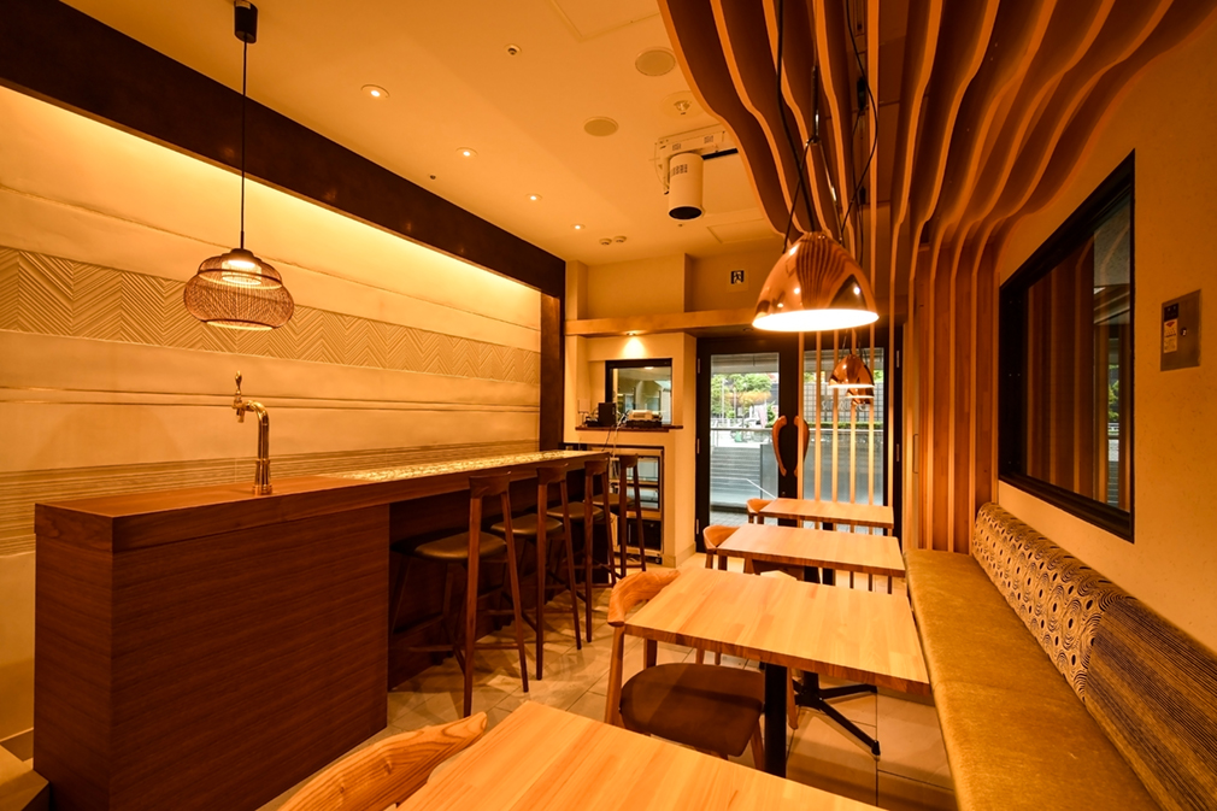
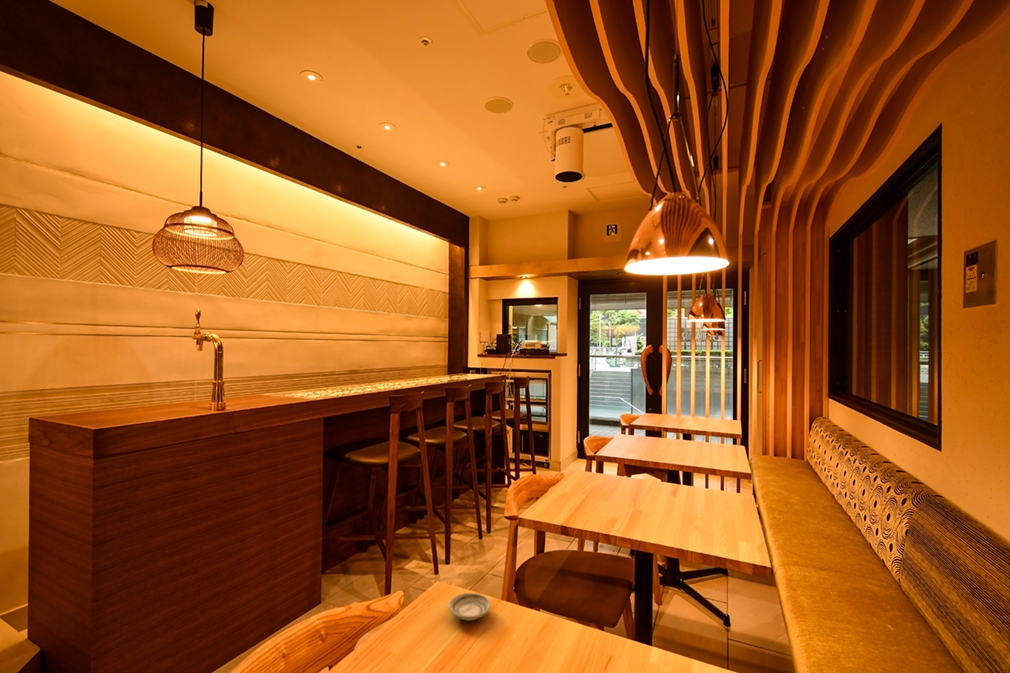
+ saucer (469, 608)
